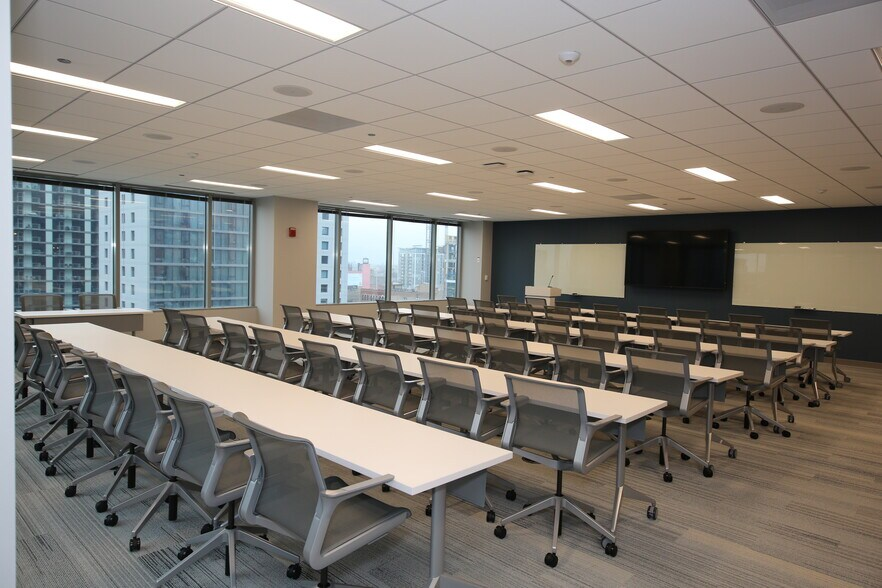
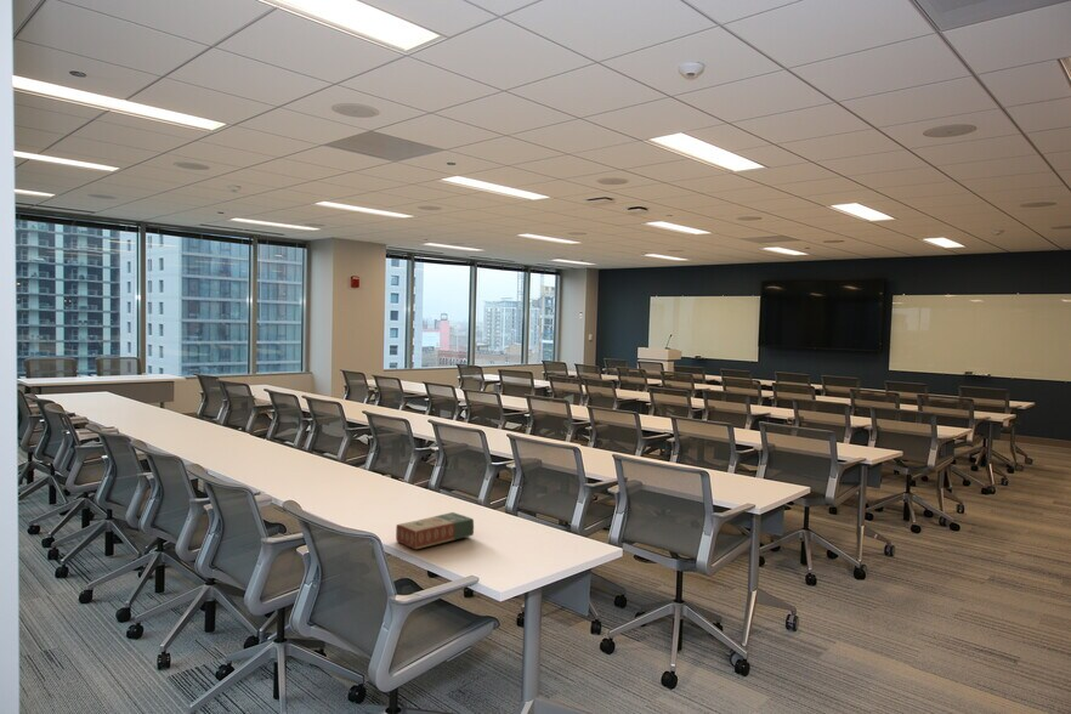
+ book (435, 529)
